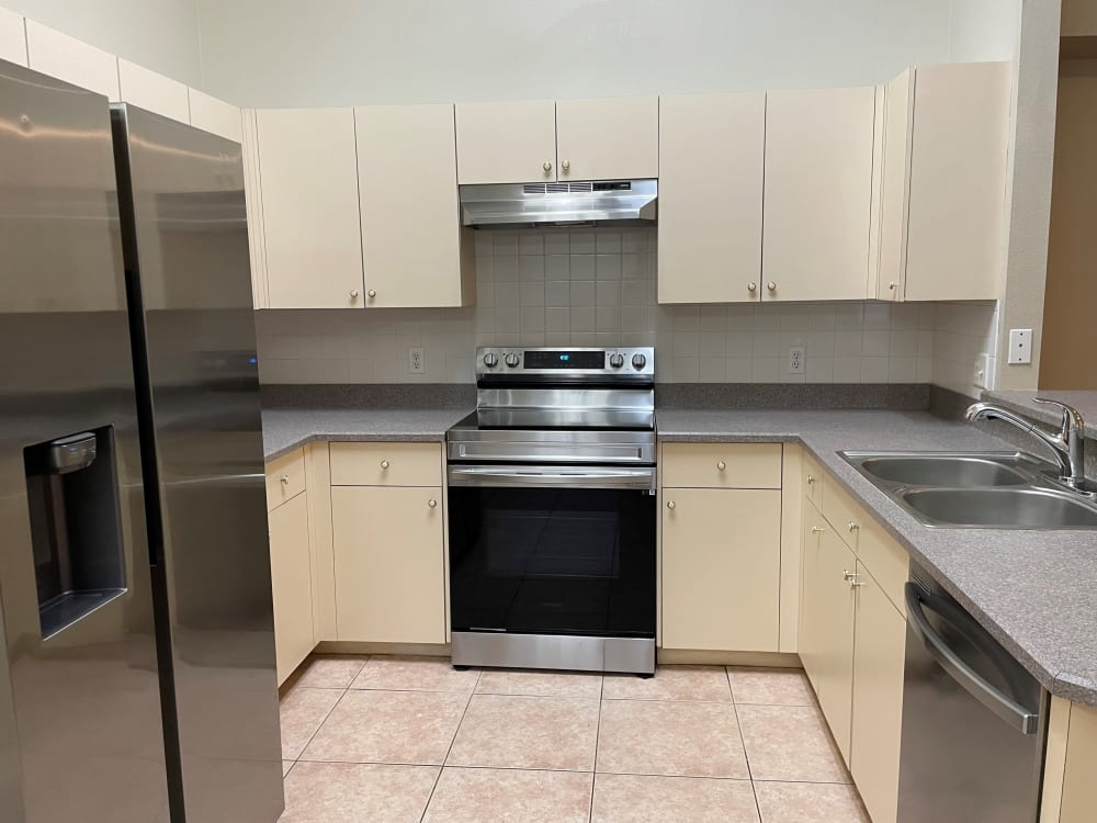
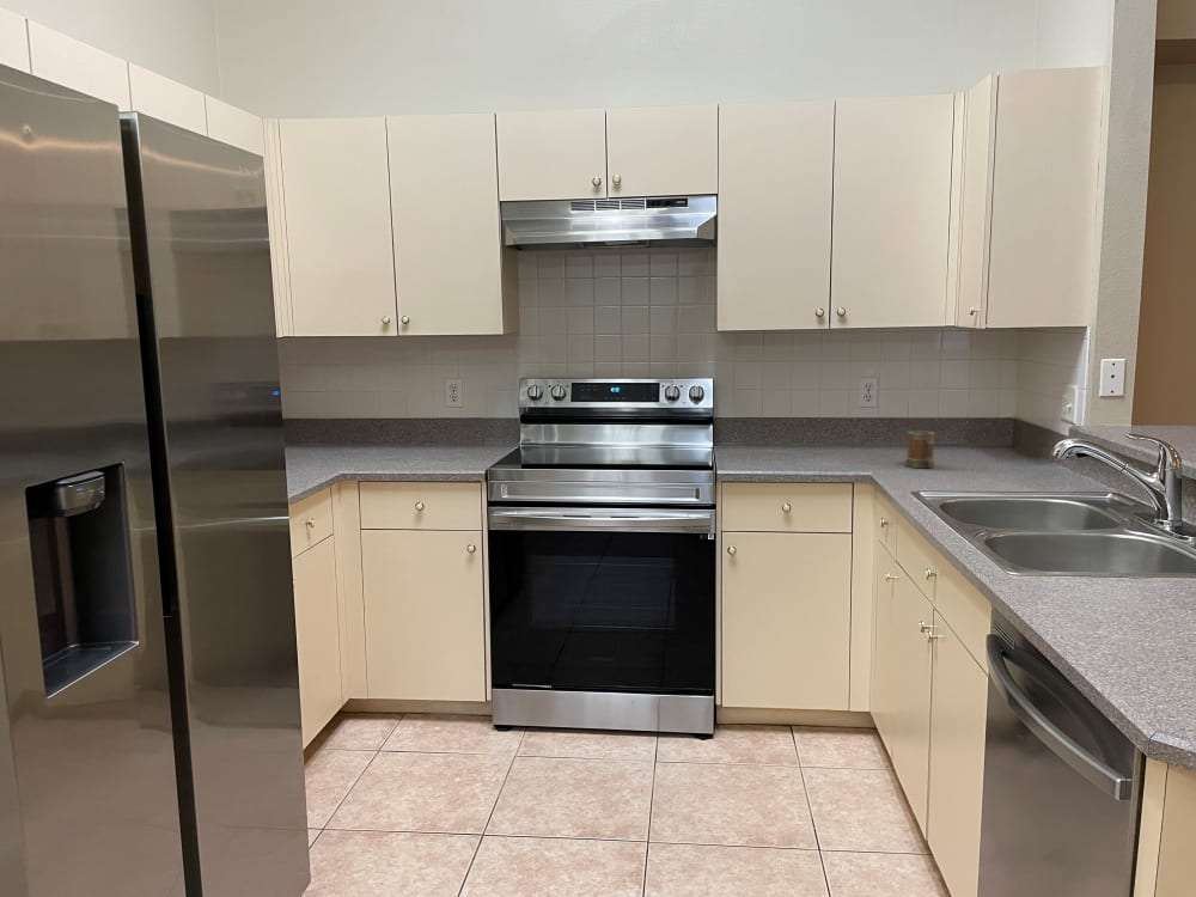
+ mug (921, 448)
